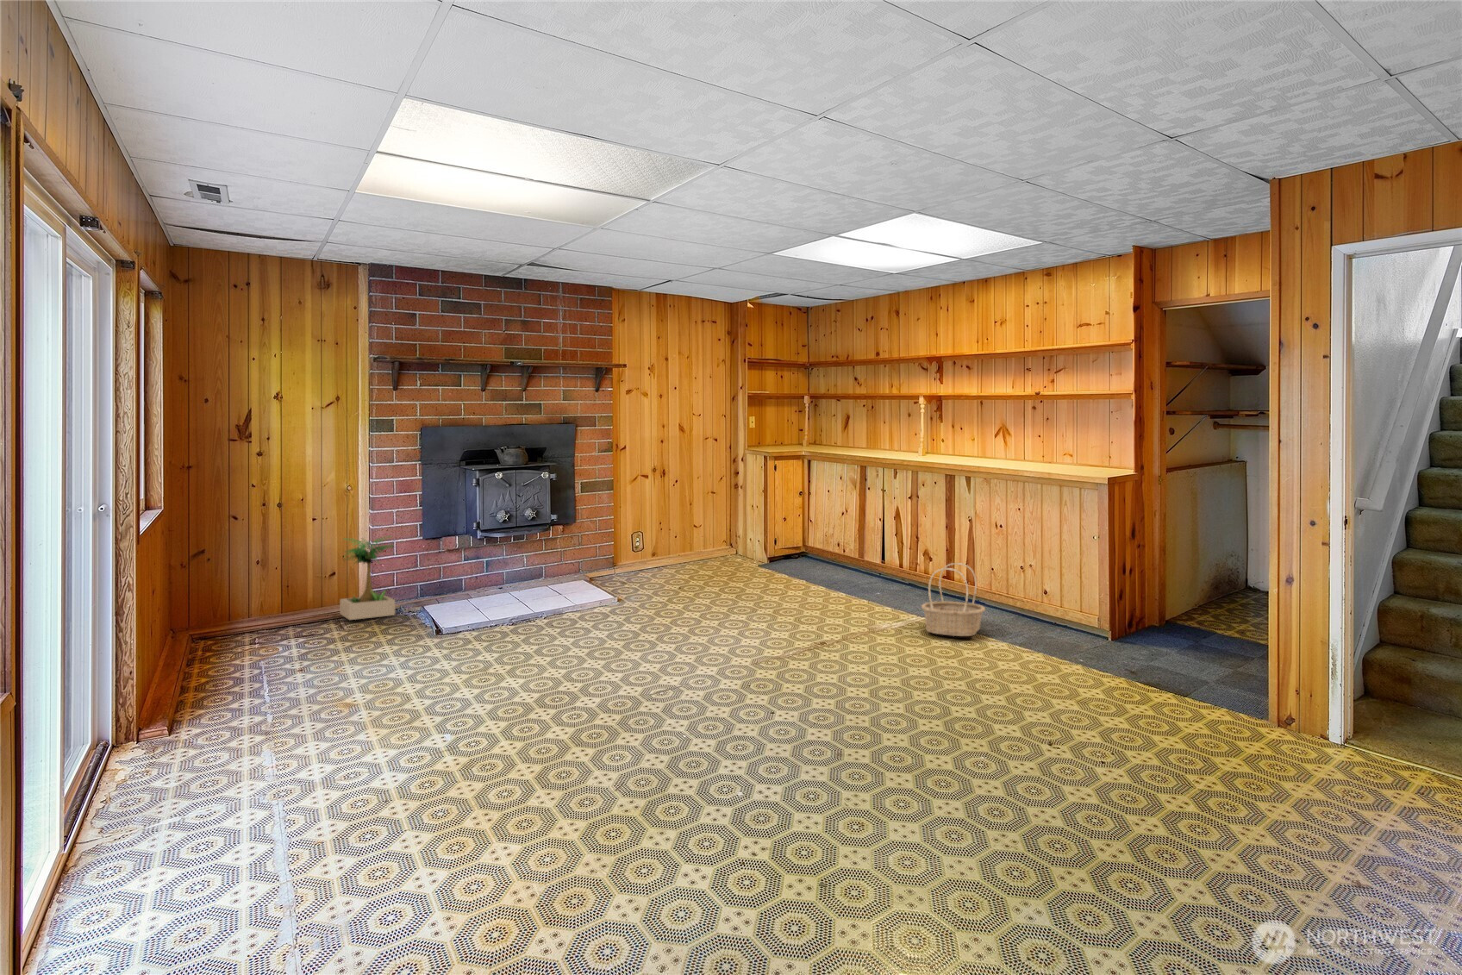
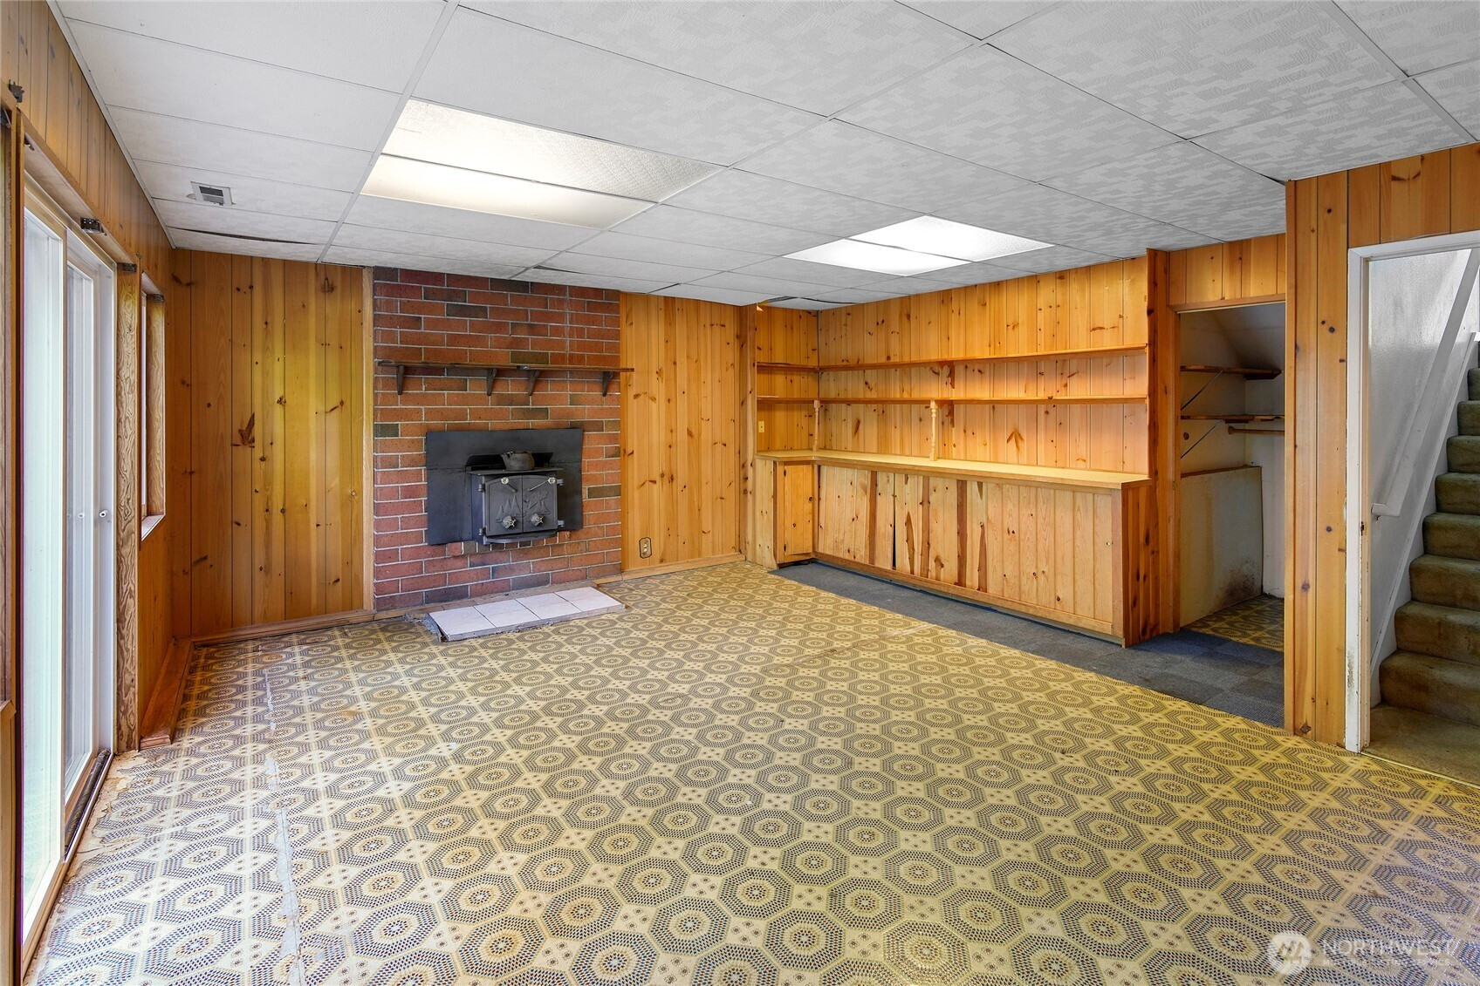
- potted plant (371, 577)
- basket (953, 602)
